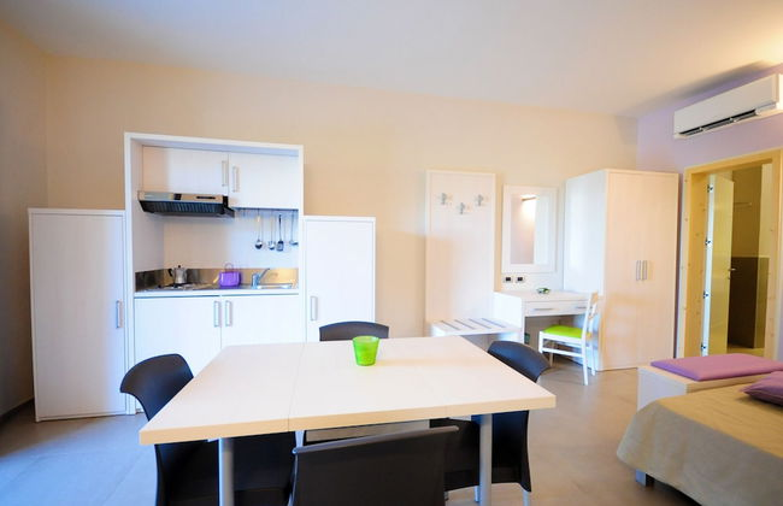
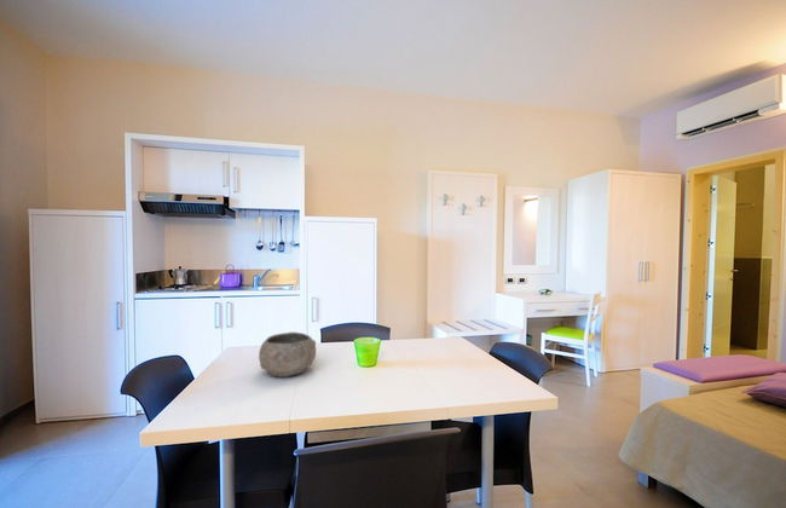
+ bowl (288, 354)
